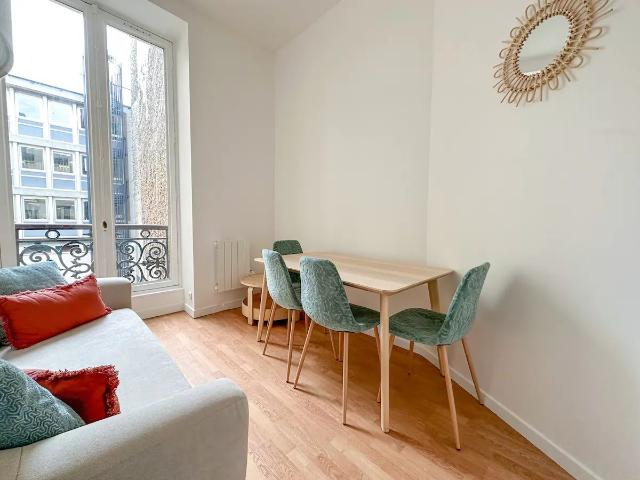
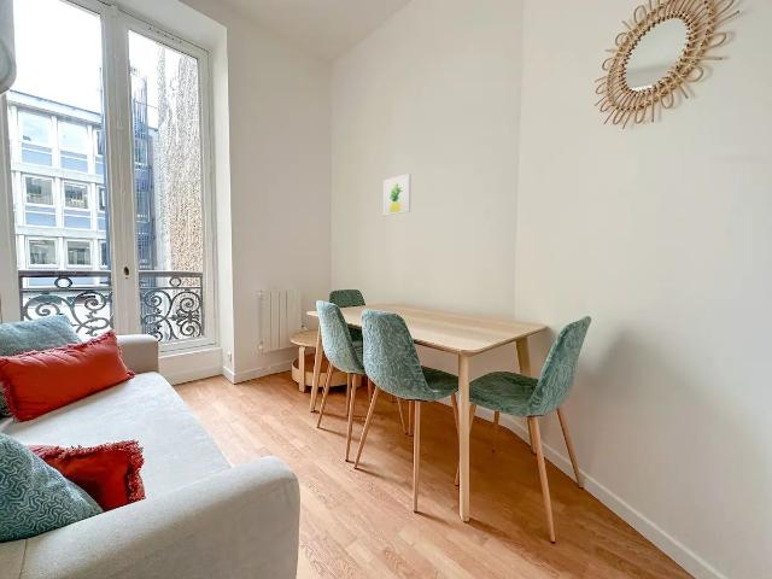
+ wall art (396, 195)
